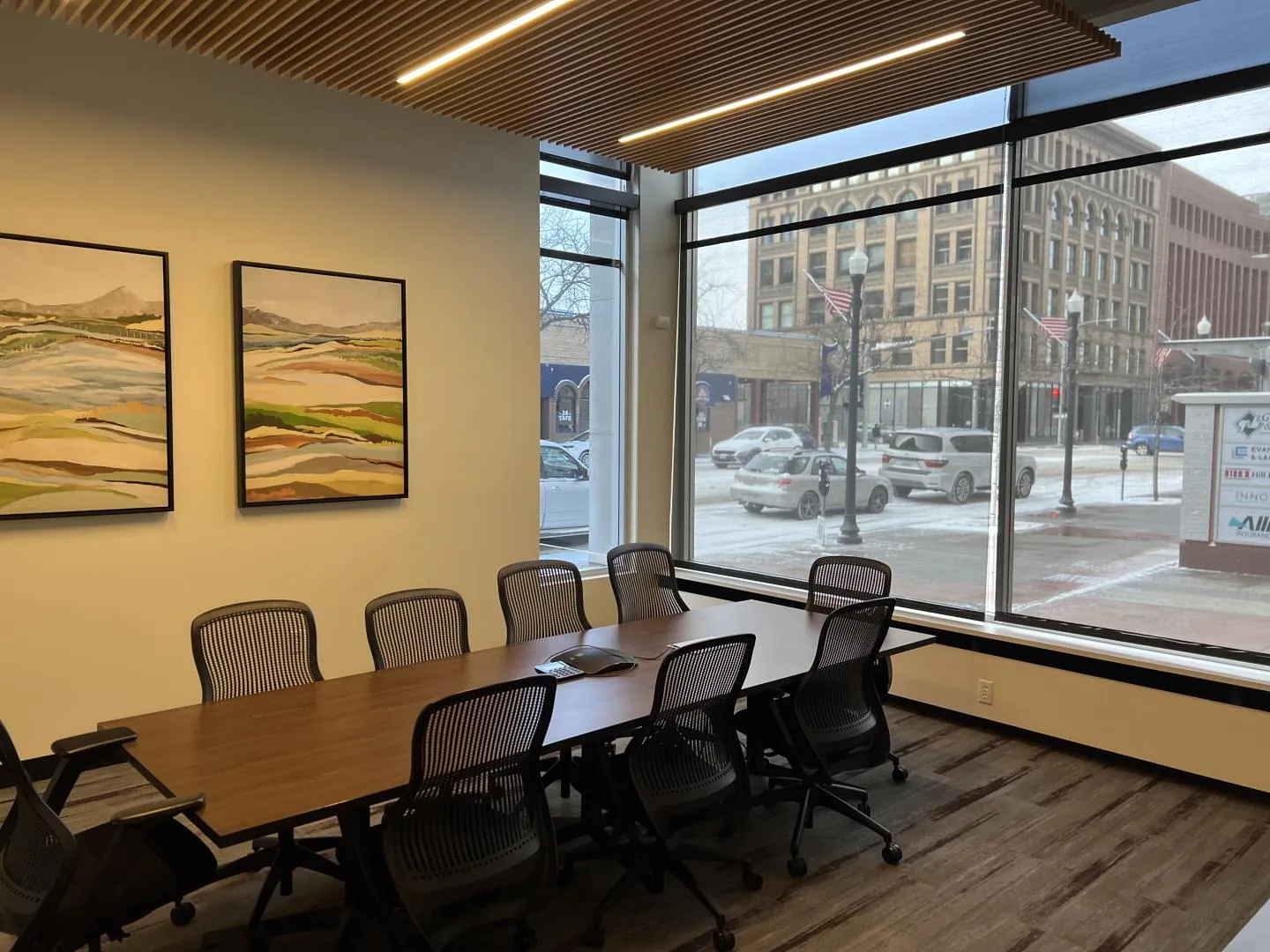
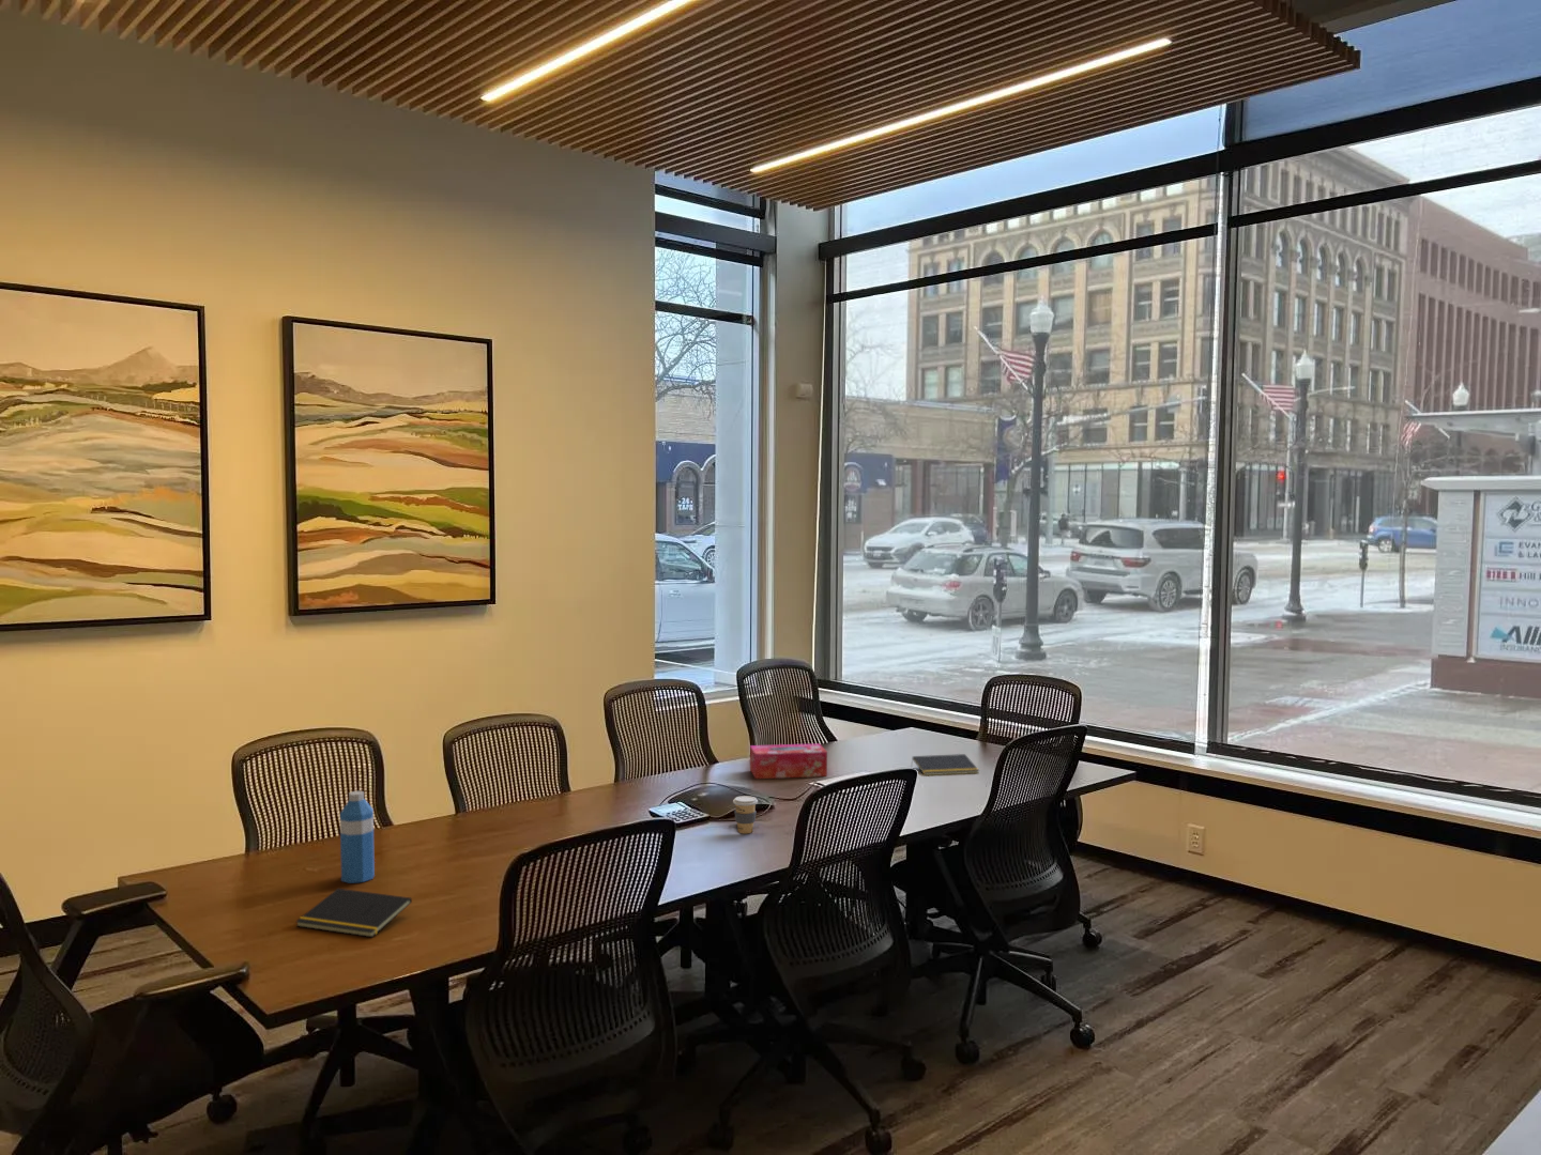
+ notepad (945, 764)
+ water bottle (357, 835)
+ notepad (354, 911)
+ tissue box (787, 761)
+ coffee cup (745, 815)
